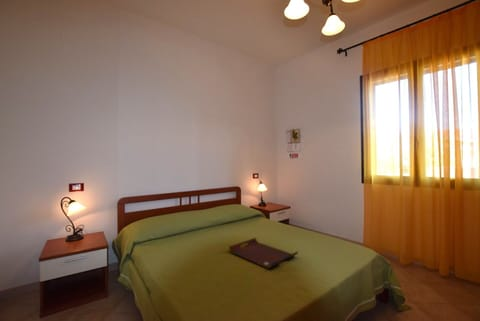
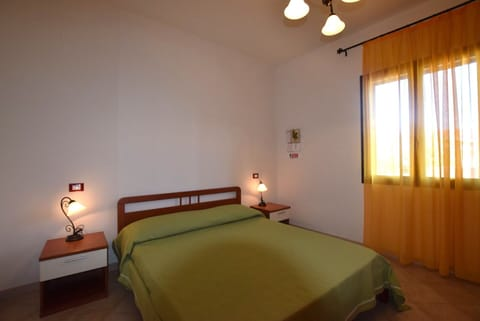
- serving tray (262, 251)
